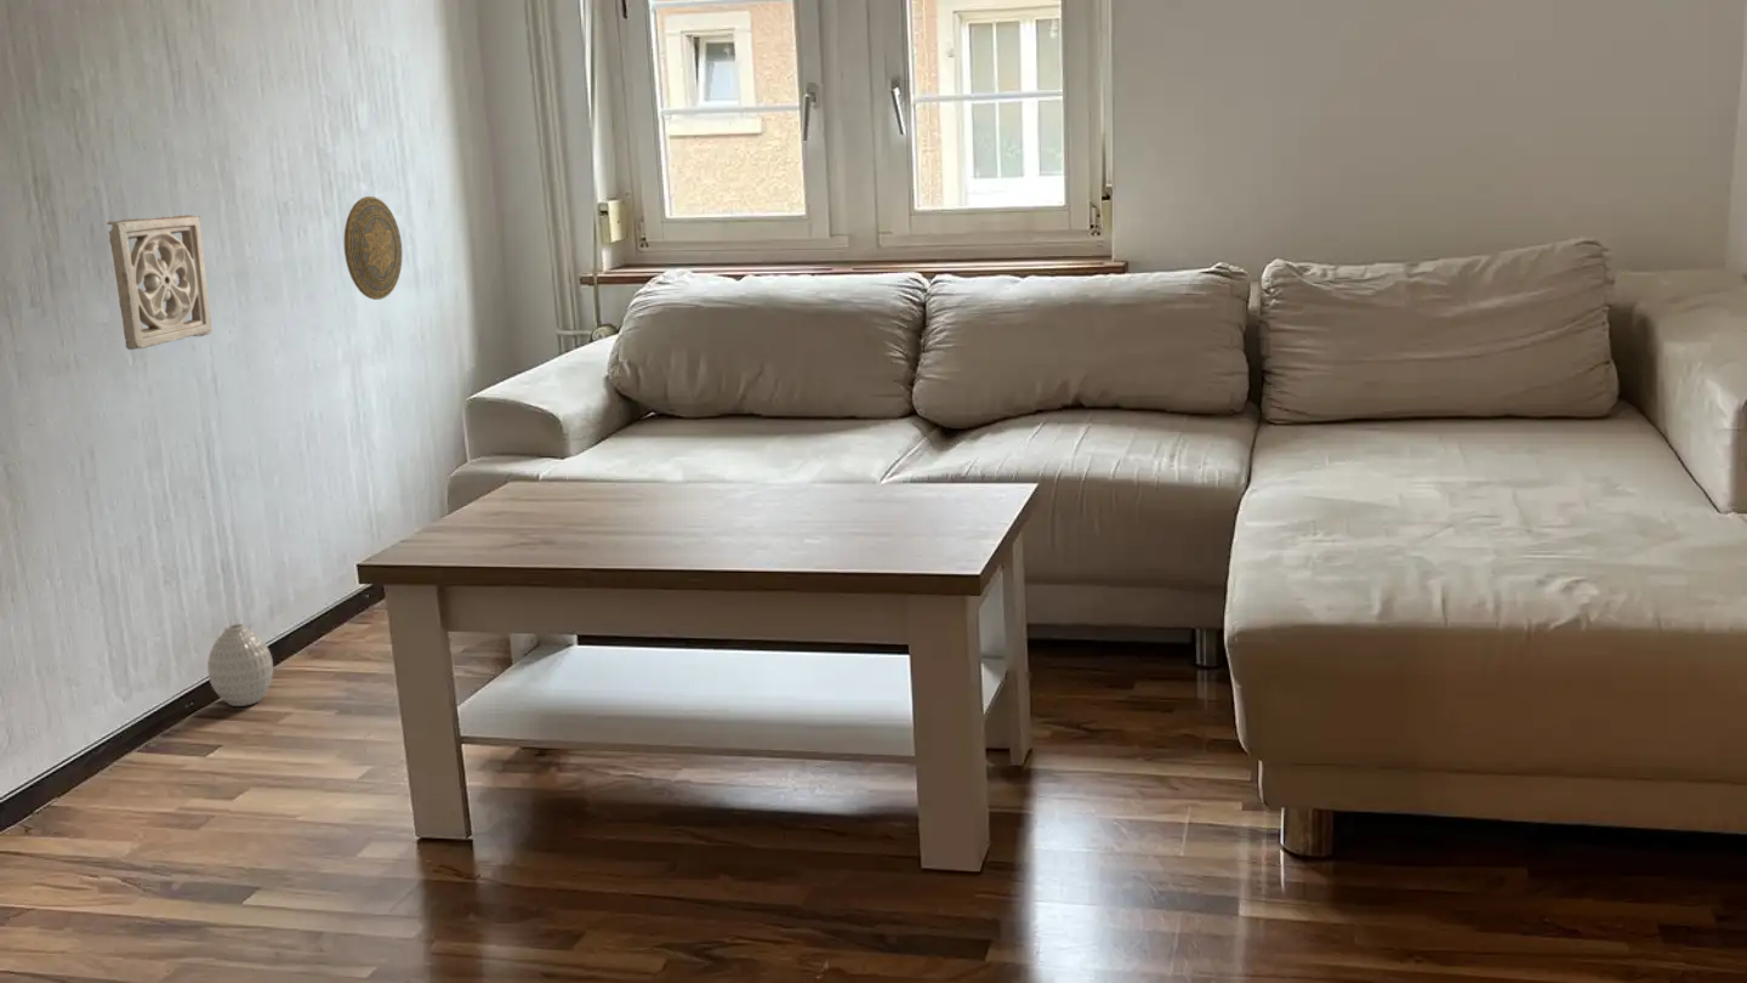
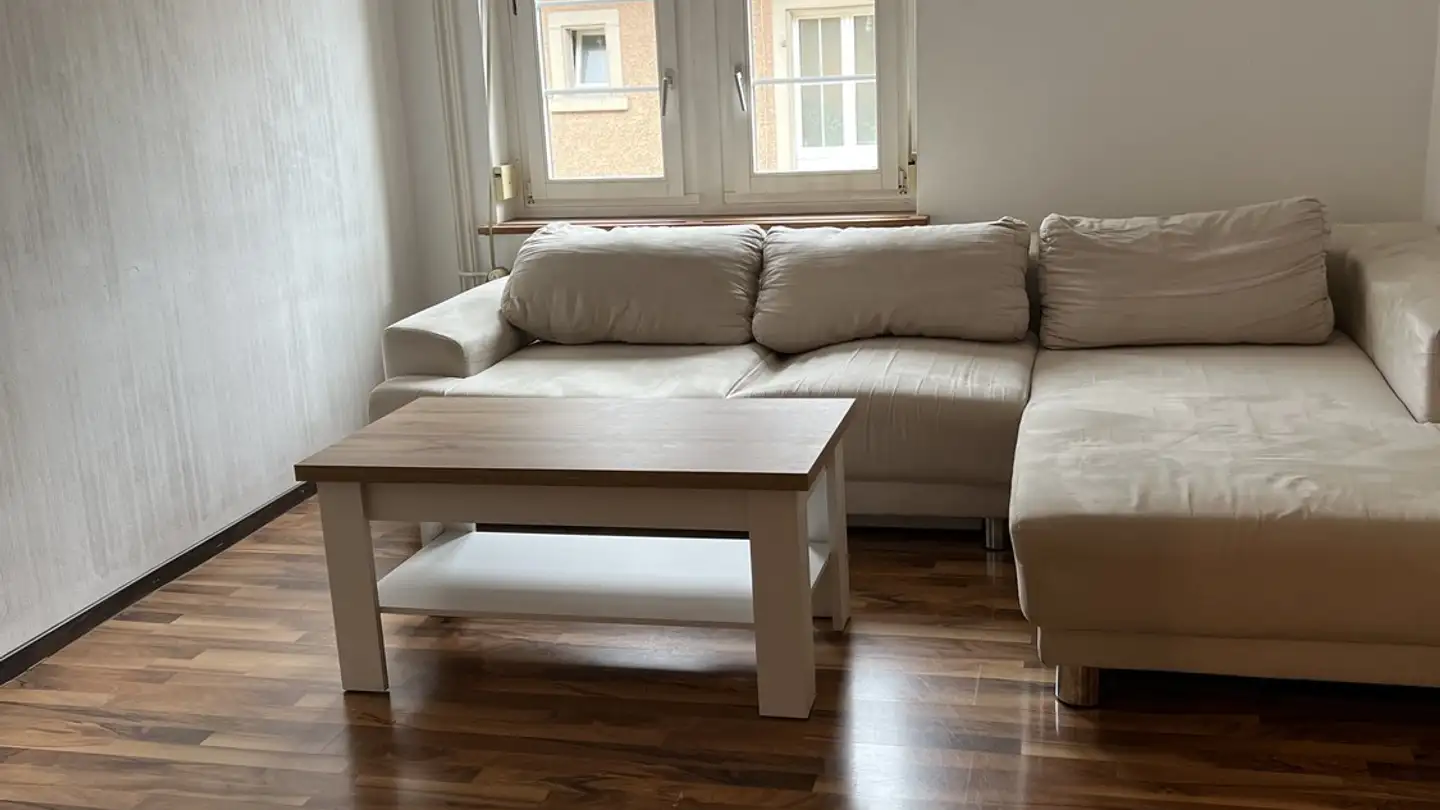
- vase (239, 664)
- wall ornament (163, 280)
- decorative plate (377, 248)
